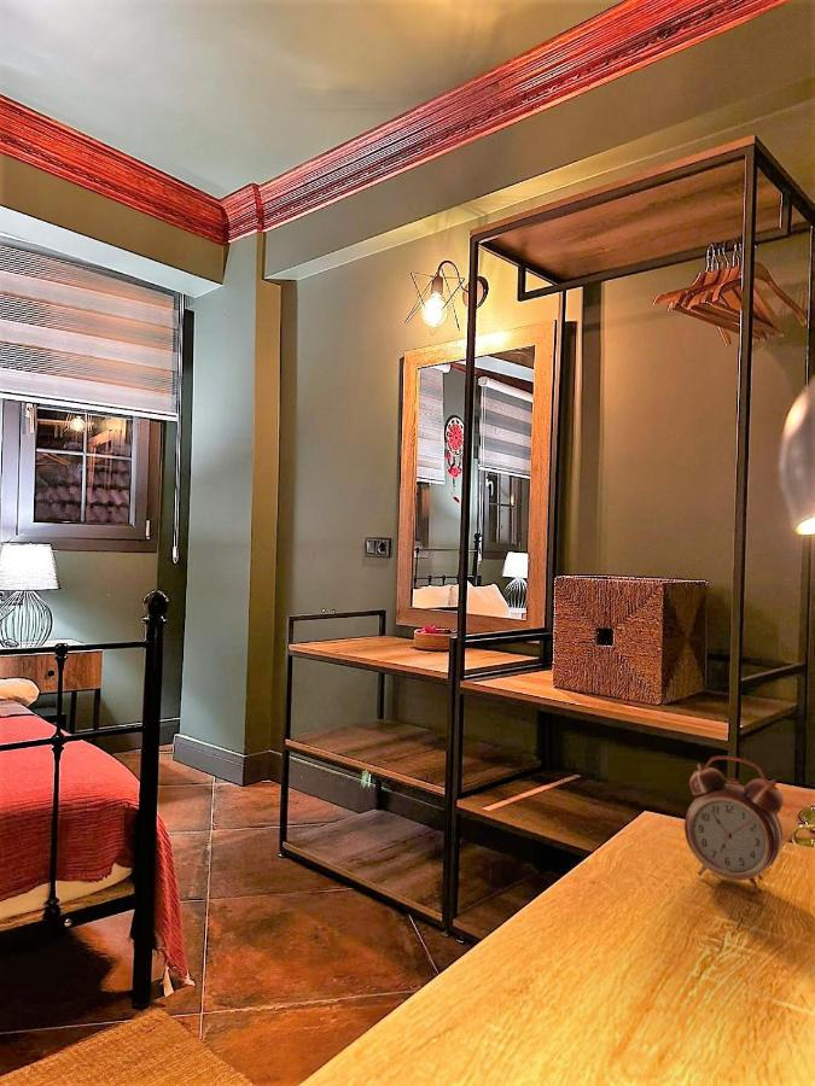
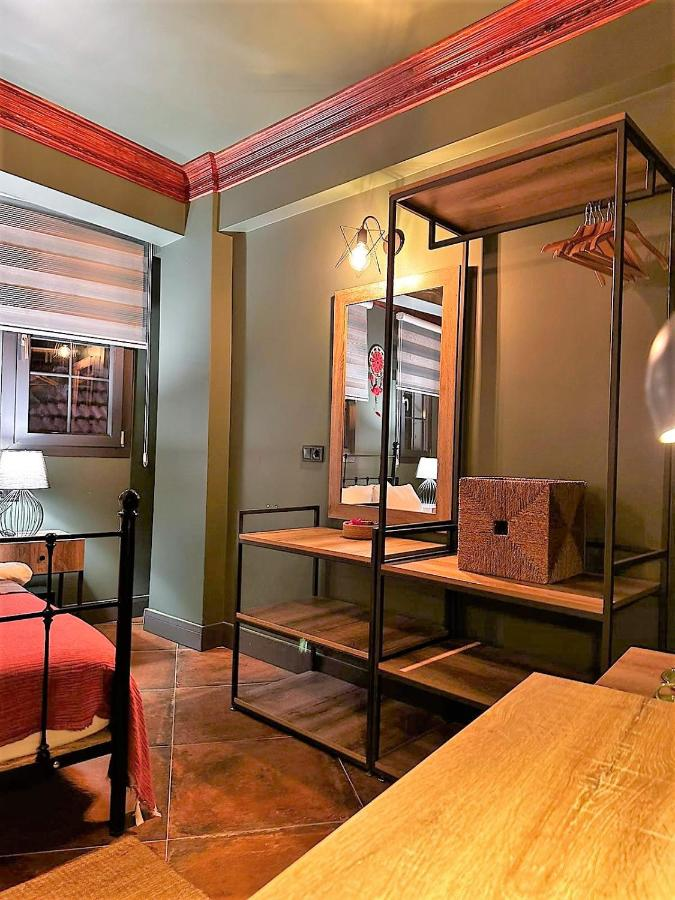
- alarm clock (733, 818)
